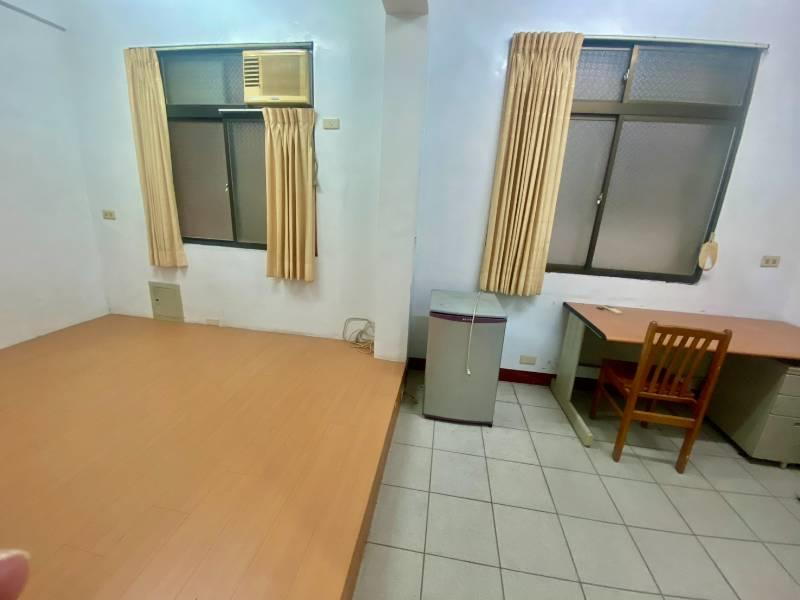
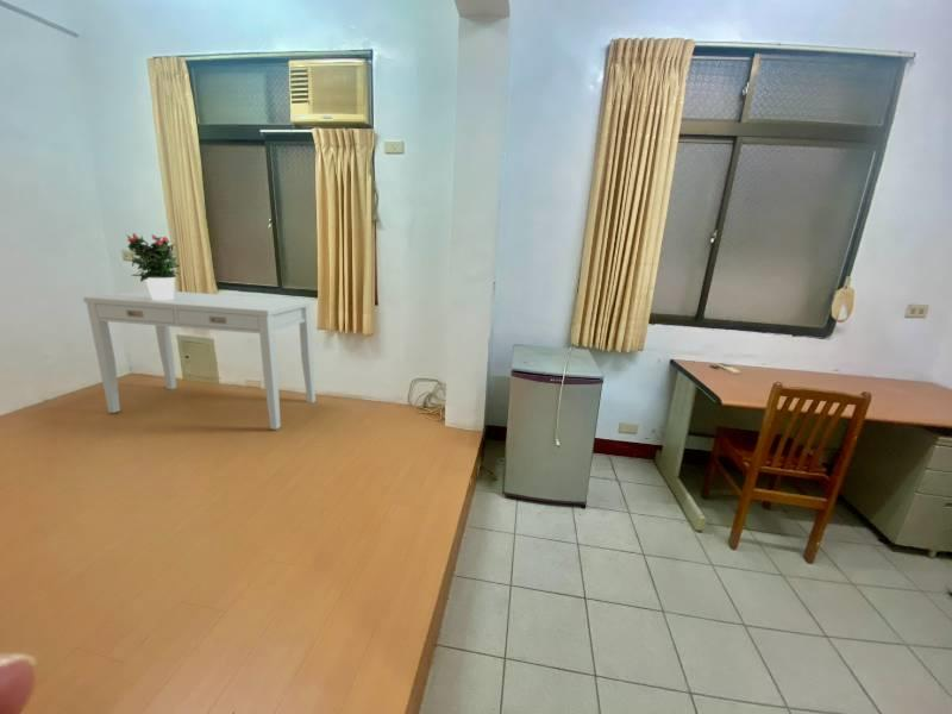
+ desk (217, 330)
+ potted flower (156, 267)
